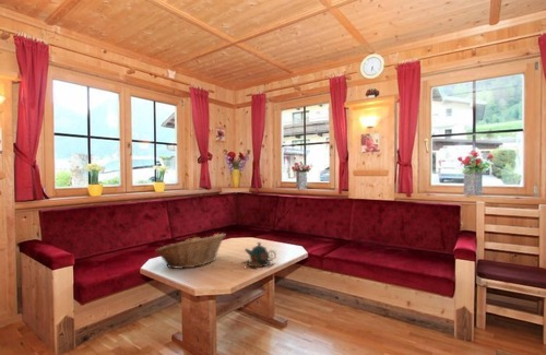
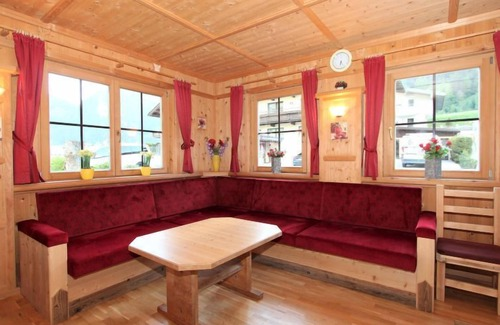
- fruit basket (192, 247)
- teapot (259, 252)
